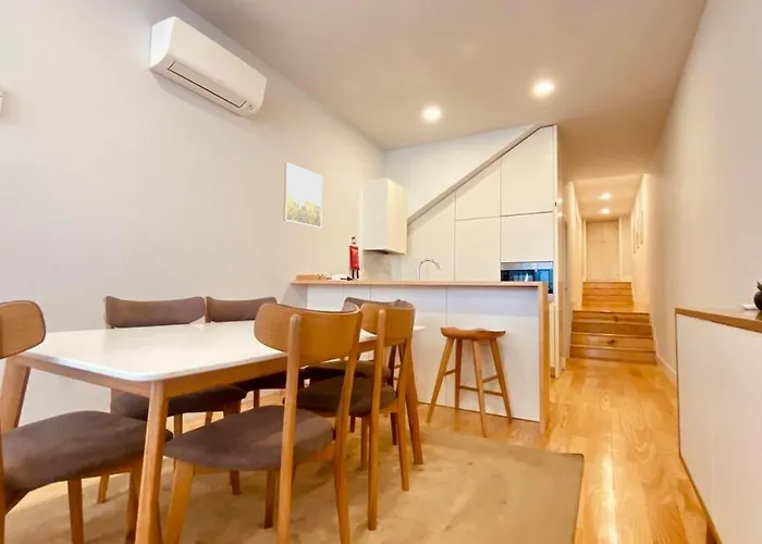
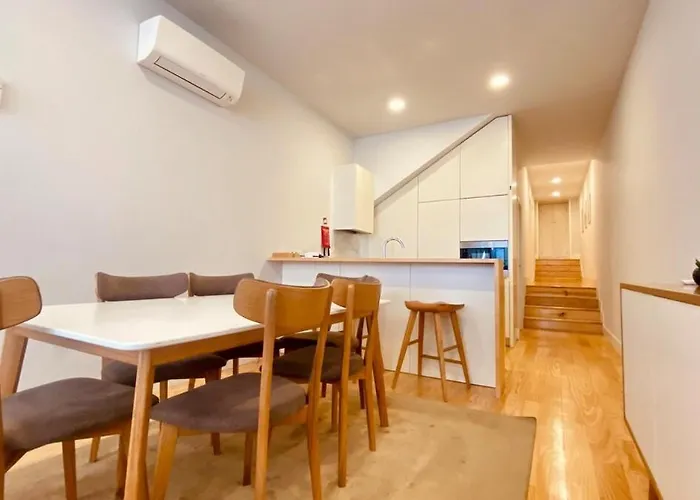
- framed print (304, 196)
